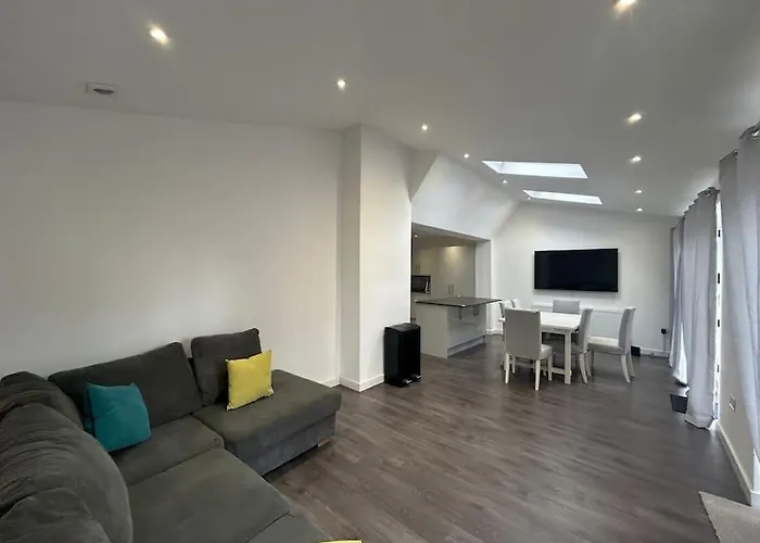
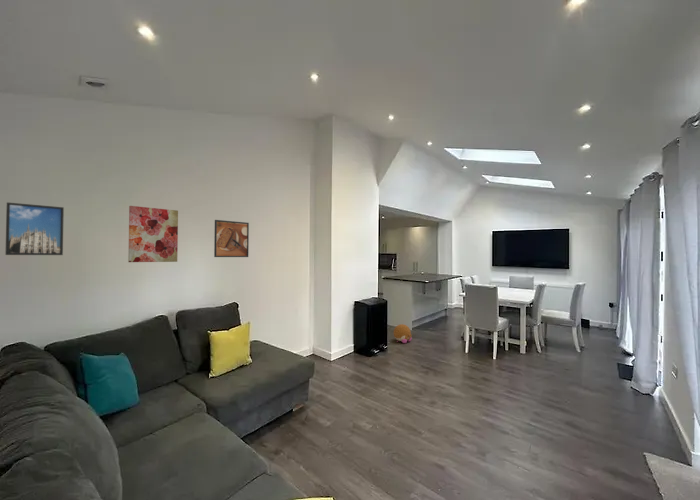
+ wall art (154, 235)
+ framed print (35, 230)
+ plush toy (402, 333)
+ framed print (232, 239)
